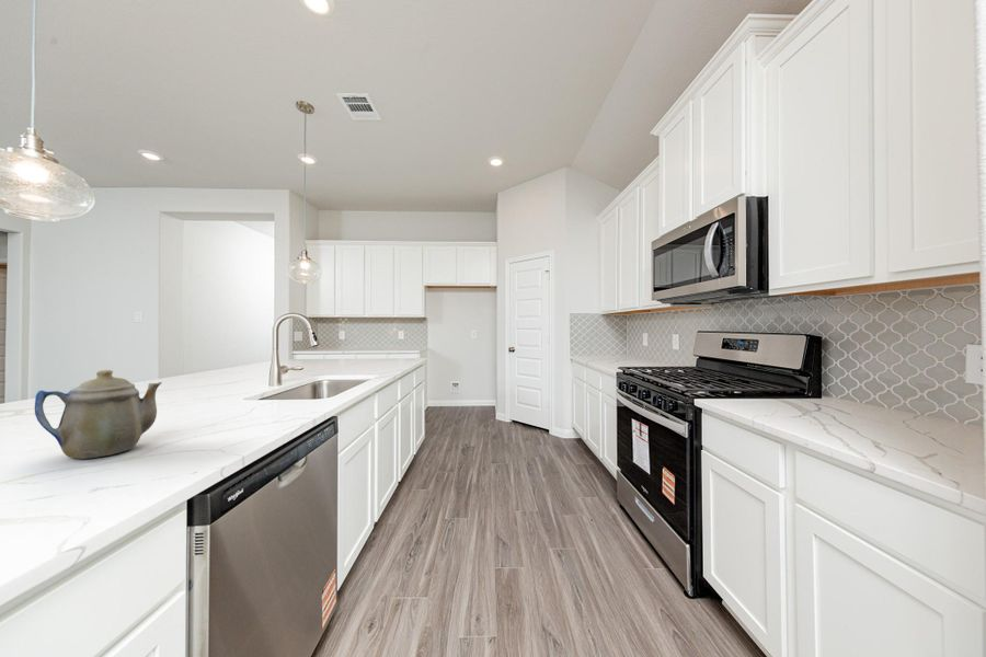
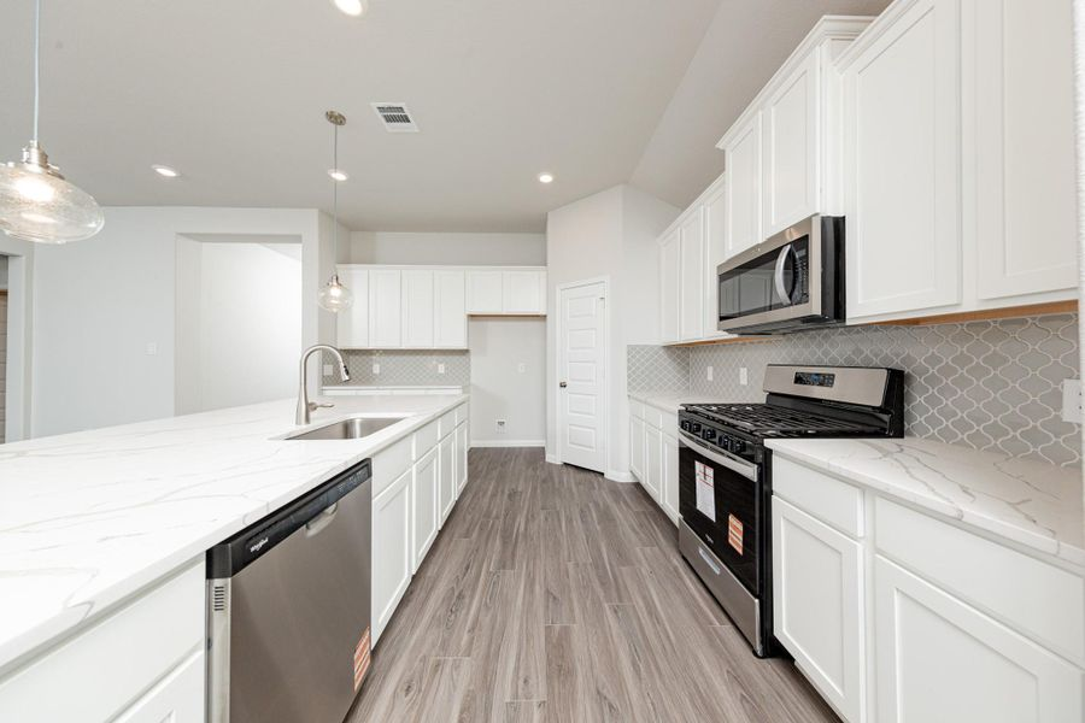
- teapot (103, 411)
